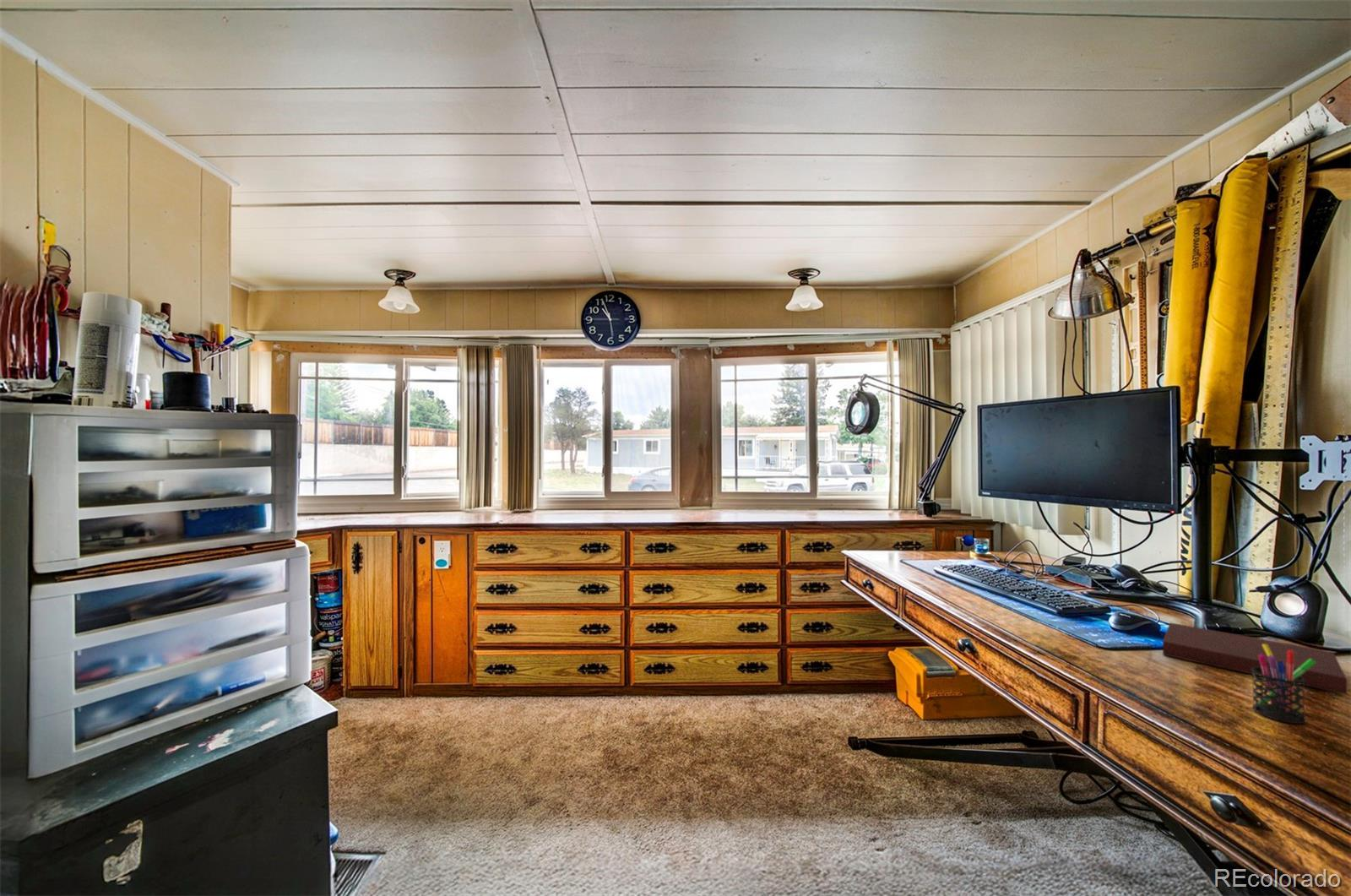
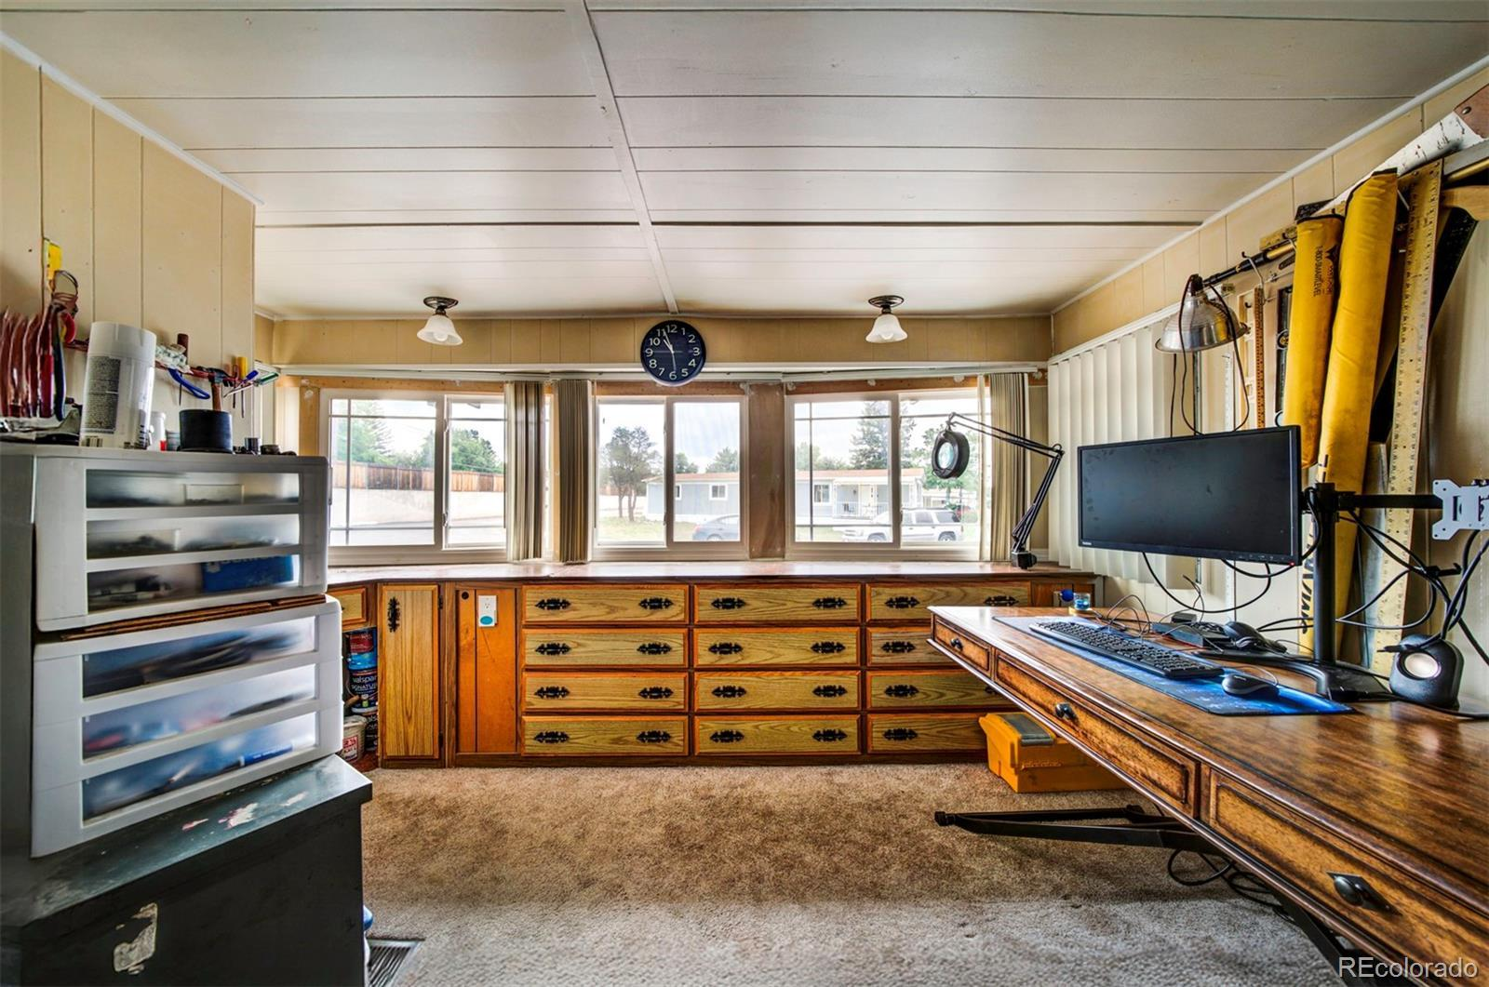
- pen holder (1284, 681)
- notebook (1245, 653)
